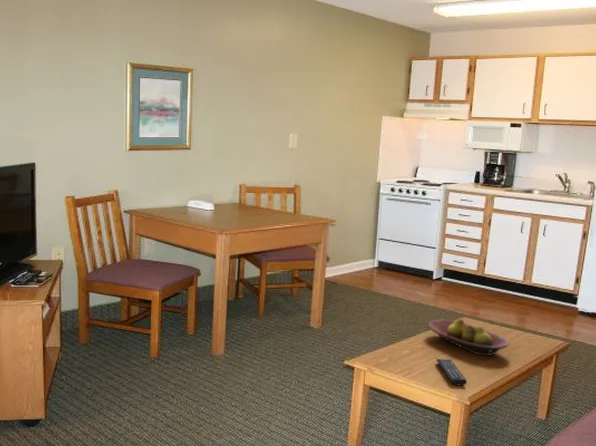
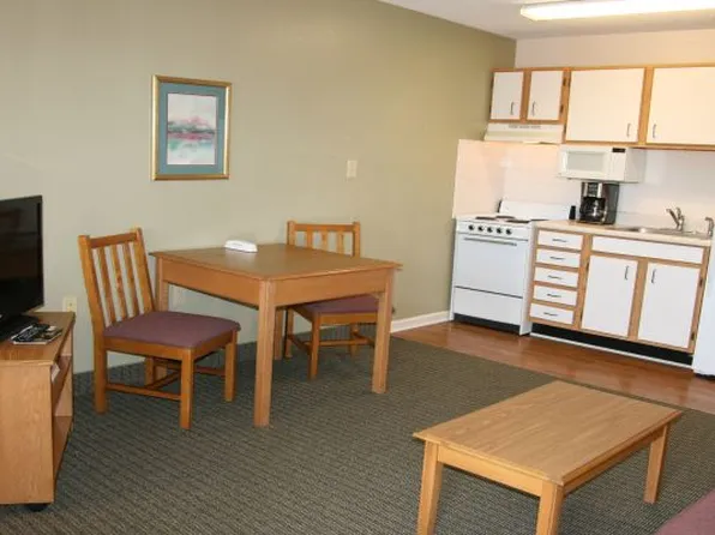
- remote control (450, 371)
- fruit bowl (467, 334)
